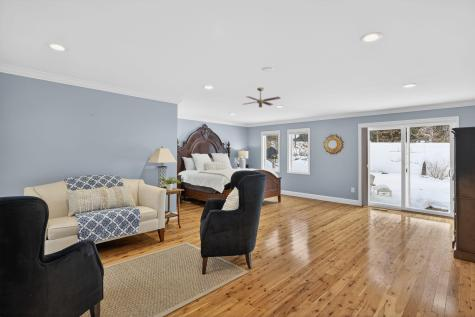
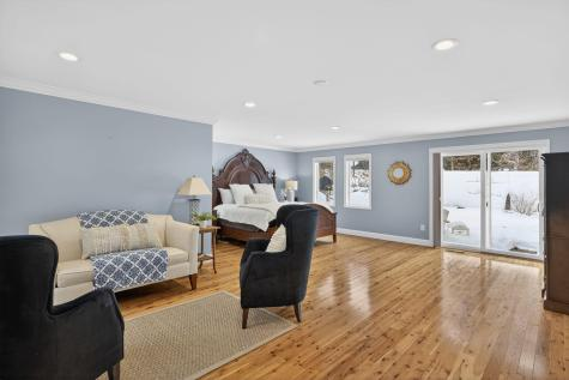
- ceiling fan (260, 98)
